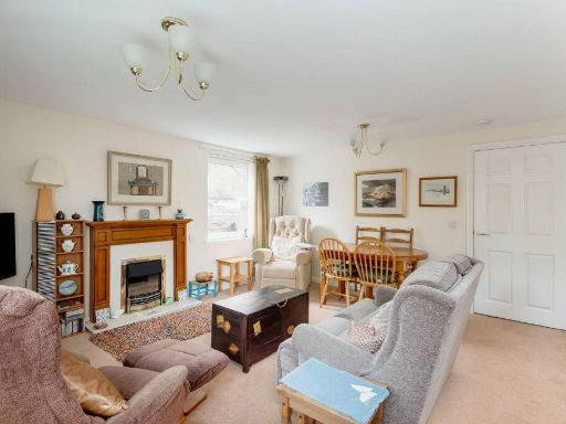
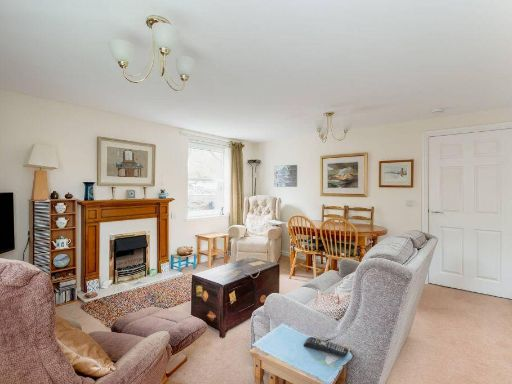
+ remote control (325, 346)
